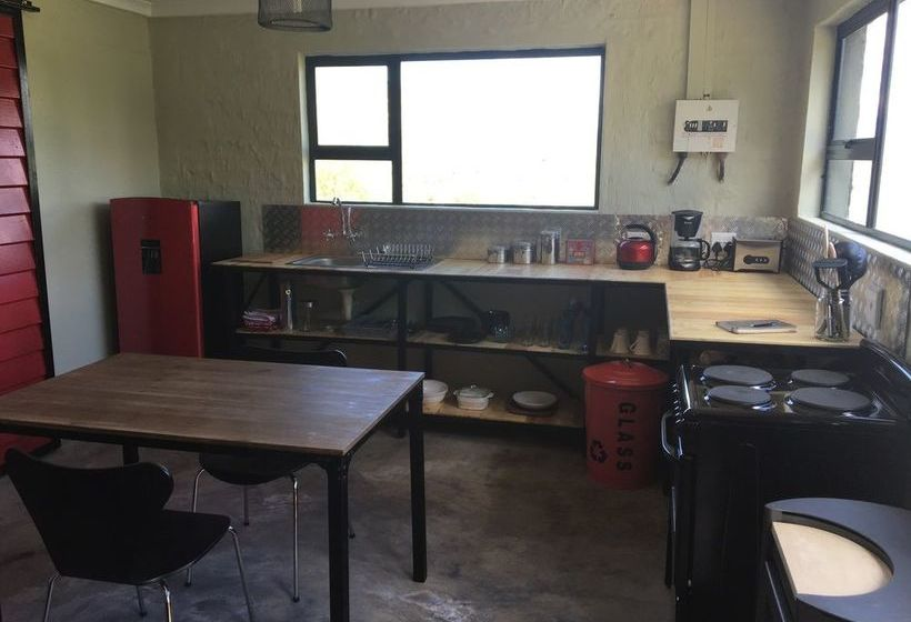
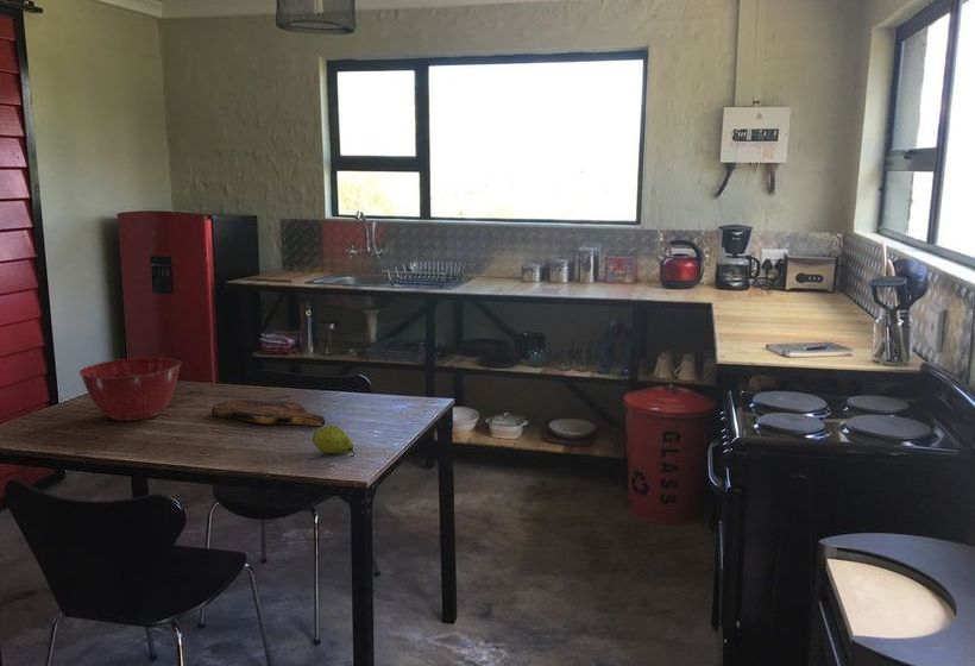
+ mixing bowl (132, 390)
+ cutting board (272, 411)
+ fruit (335, 439)
